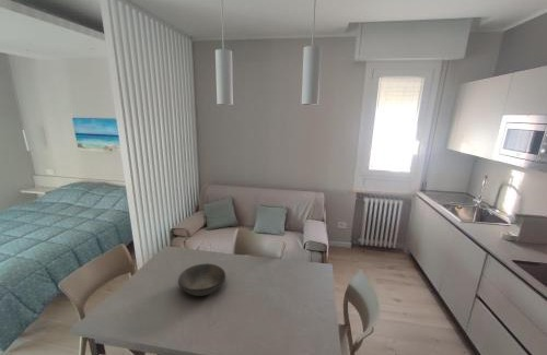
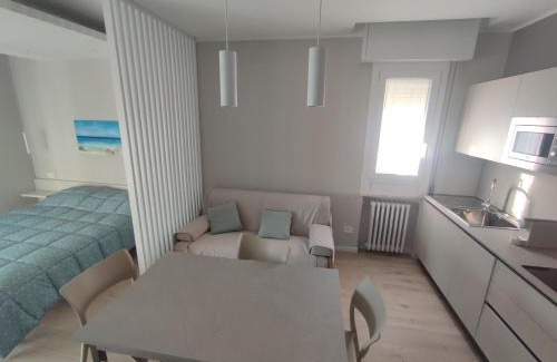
- bowl (202, 282)
